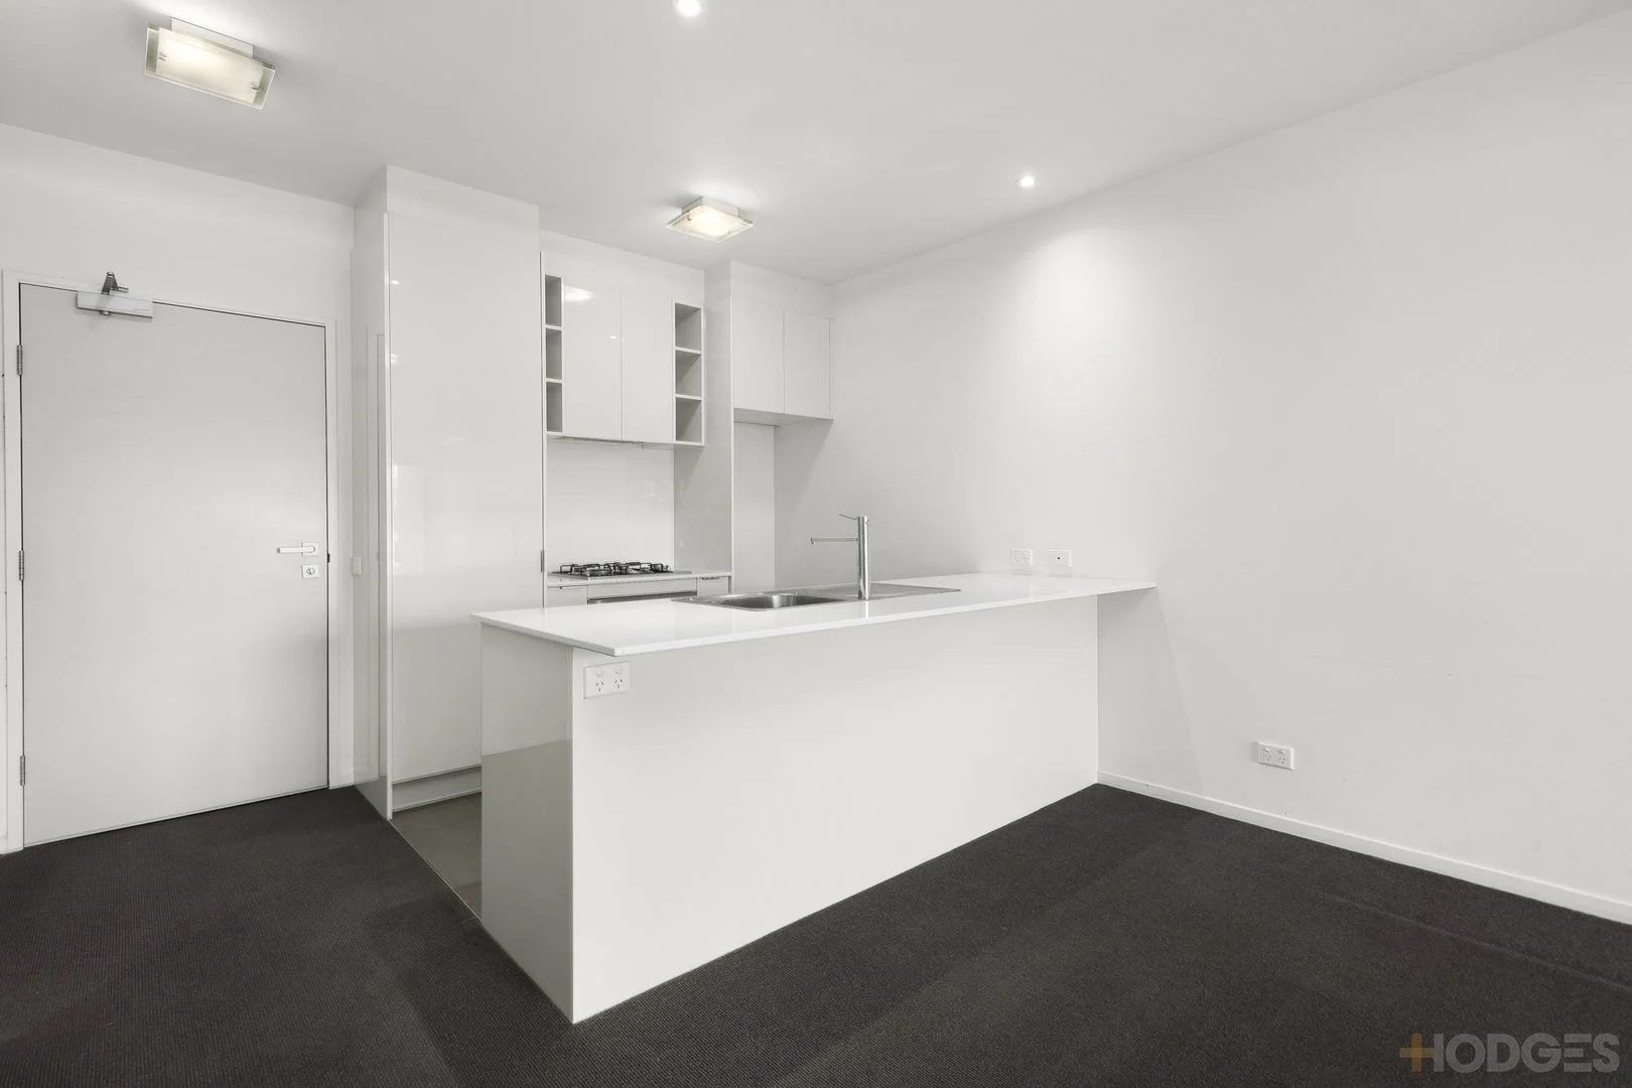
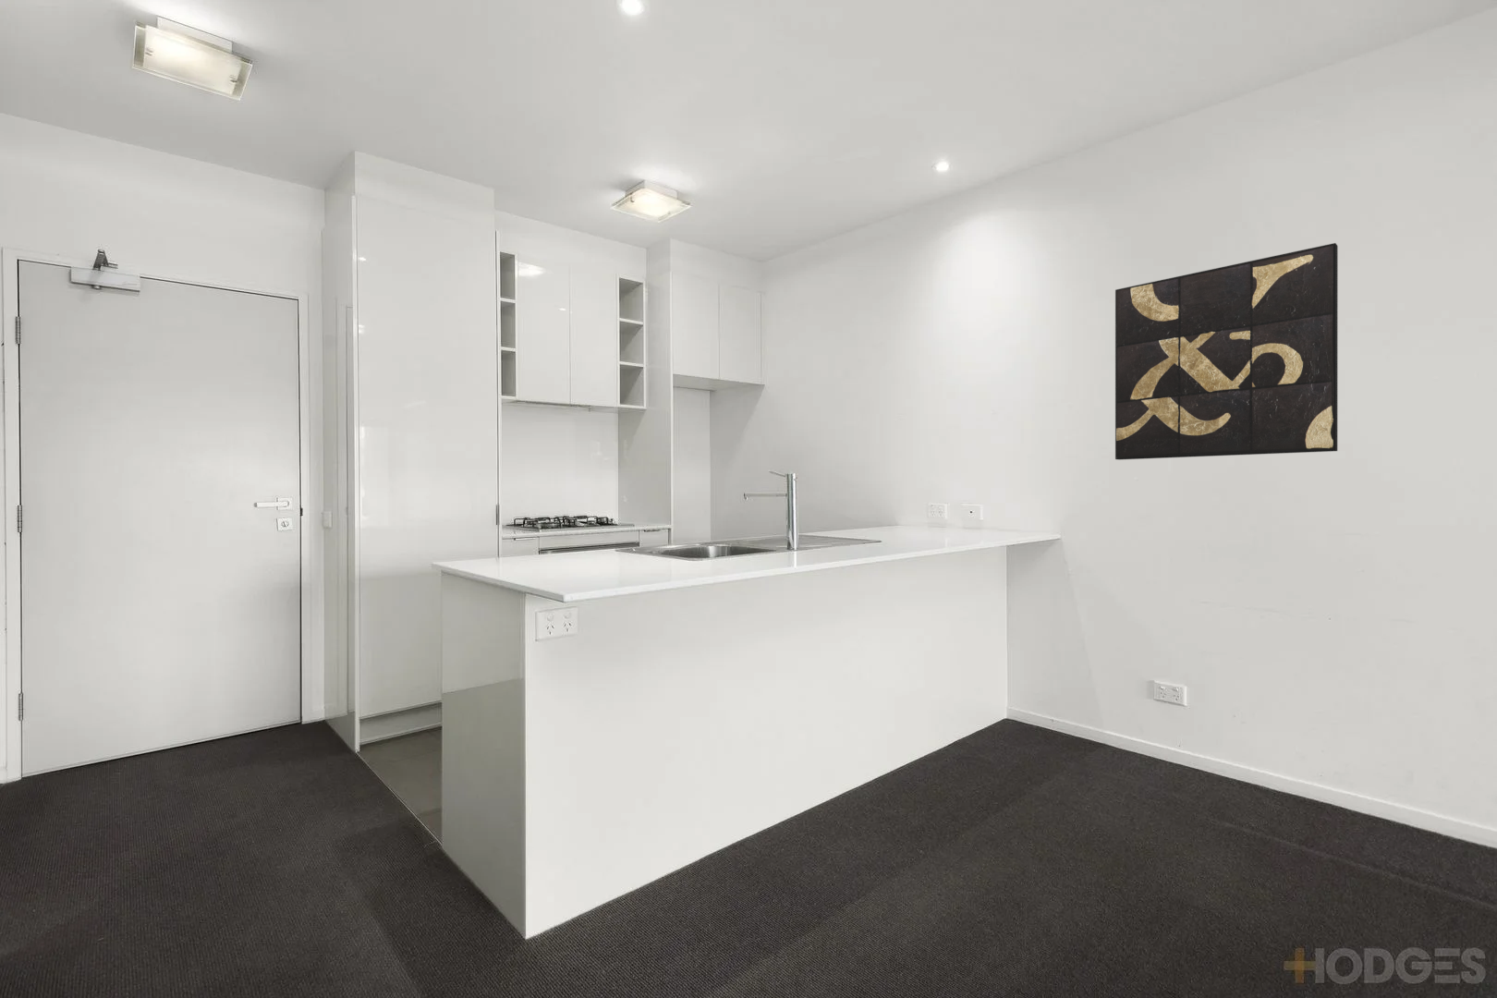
+ wall art (1215, 362)
